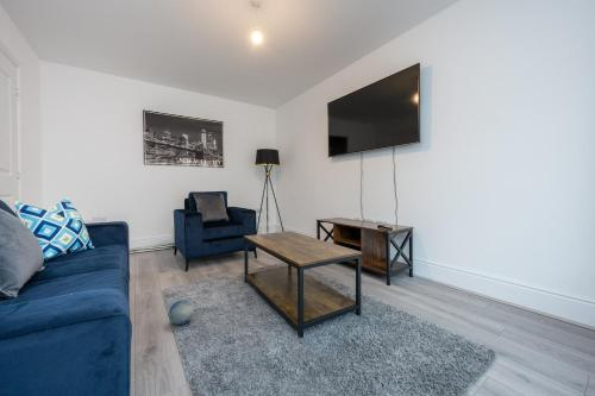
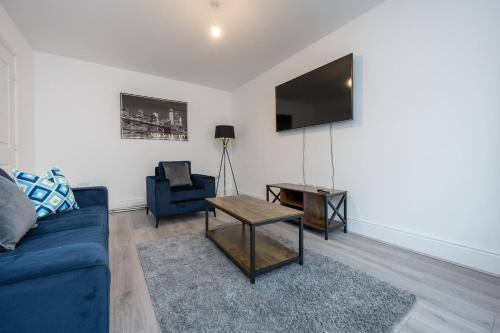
- decorative ball (181, 312)
